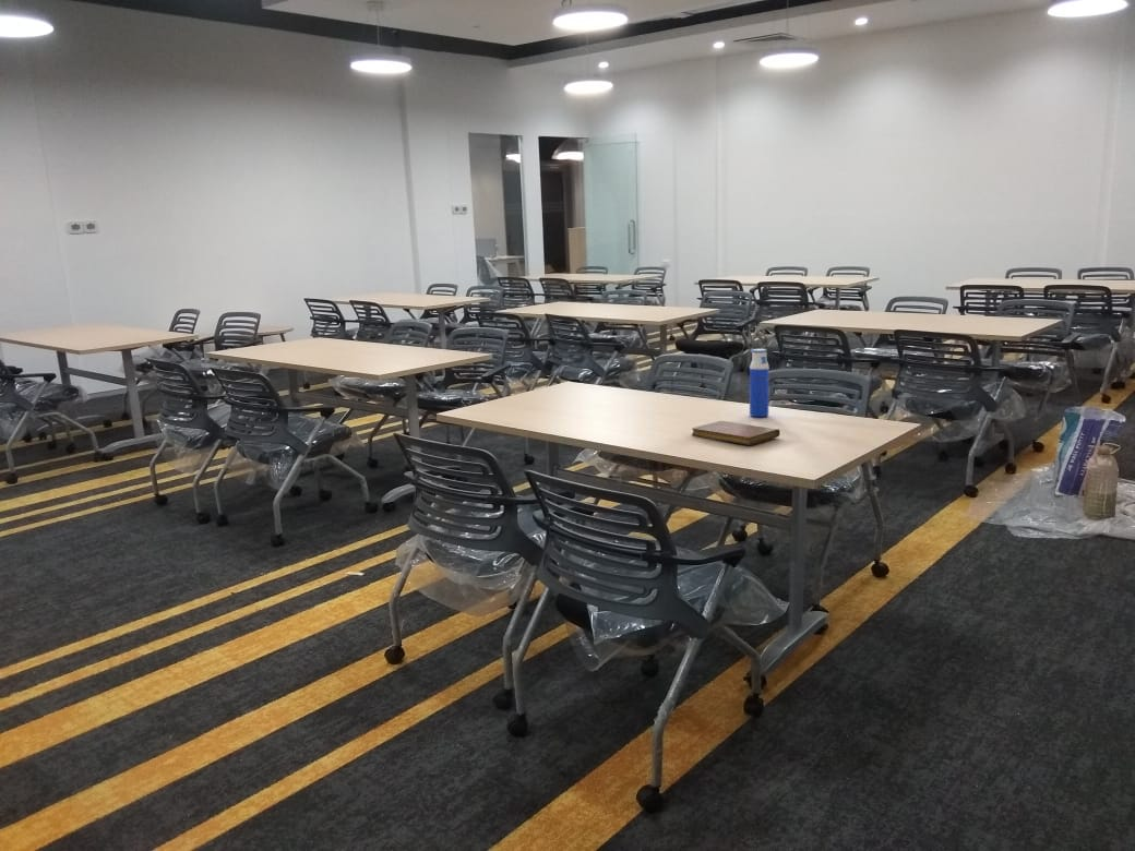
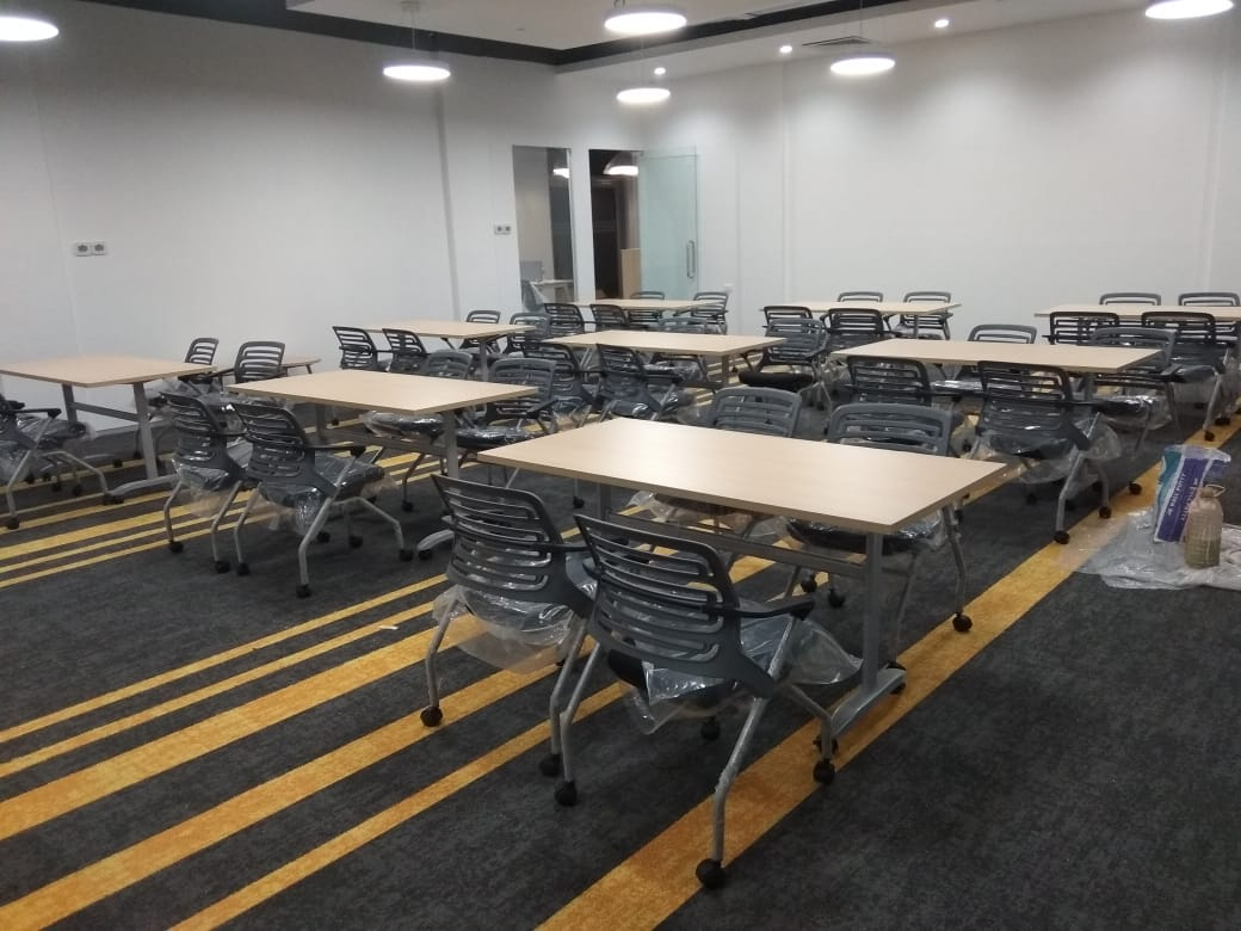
- notebook (734, 432)
- water bottle (758, 382)
